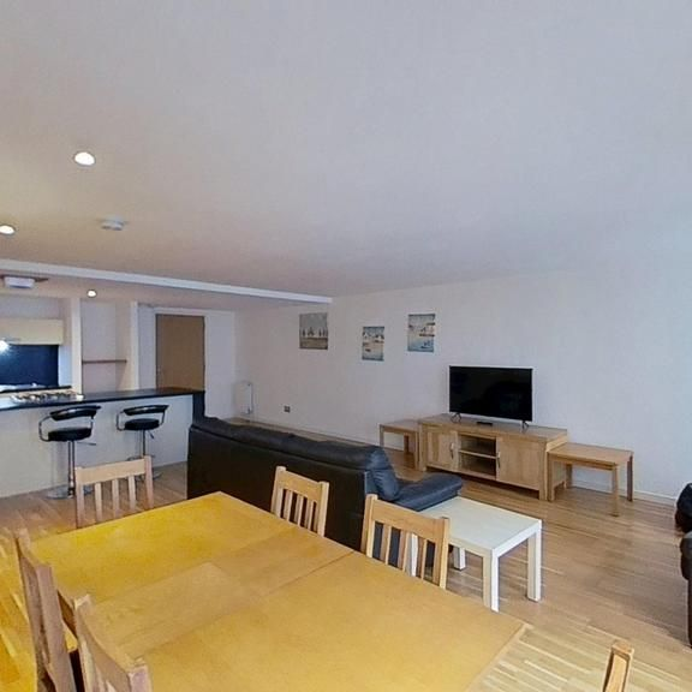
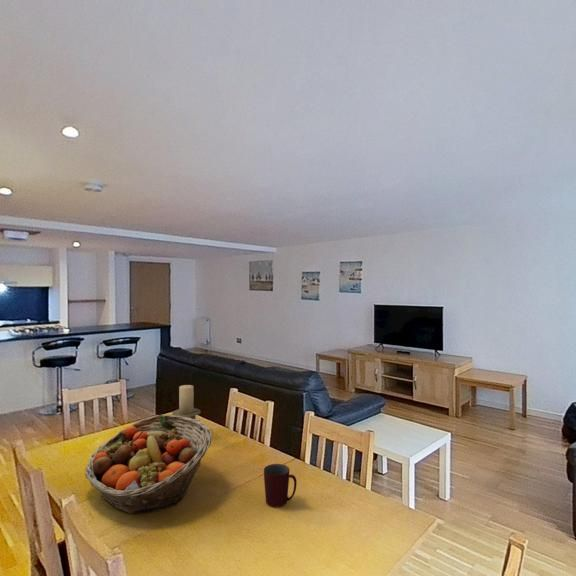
+ fruit basket (150, 459)
+ mug (280, 486)
+ candle holder (186, 411)
